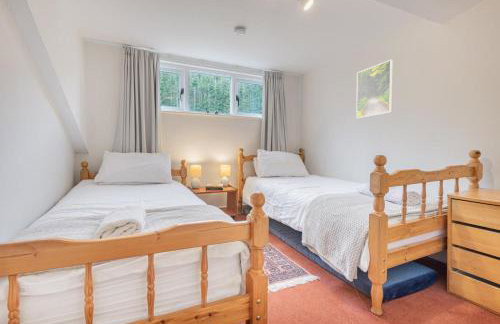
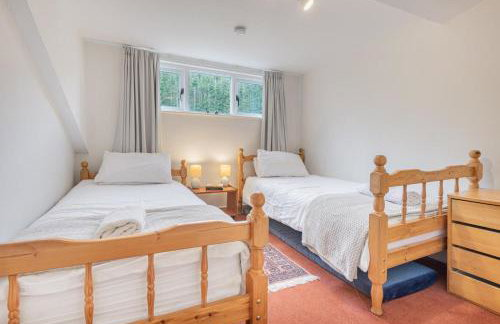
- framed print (373, 91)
